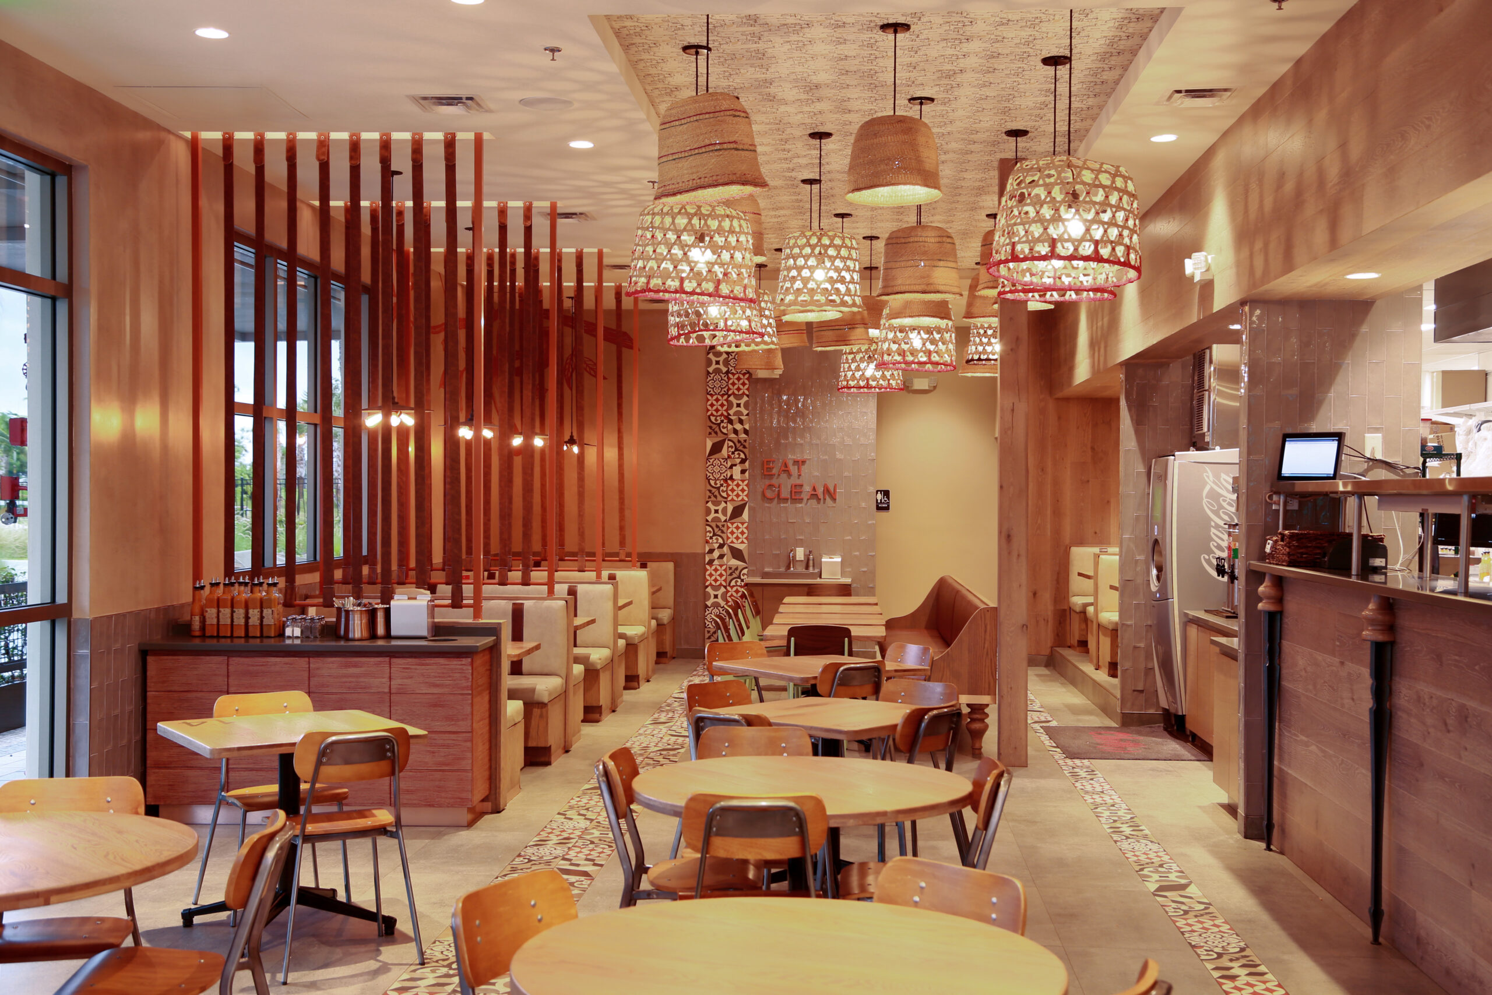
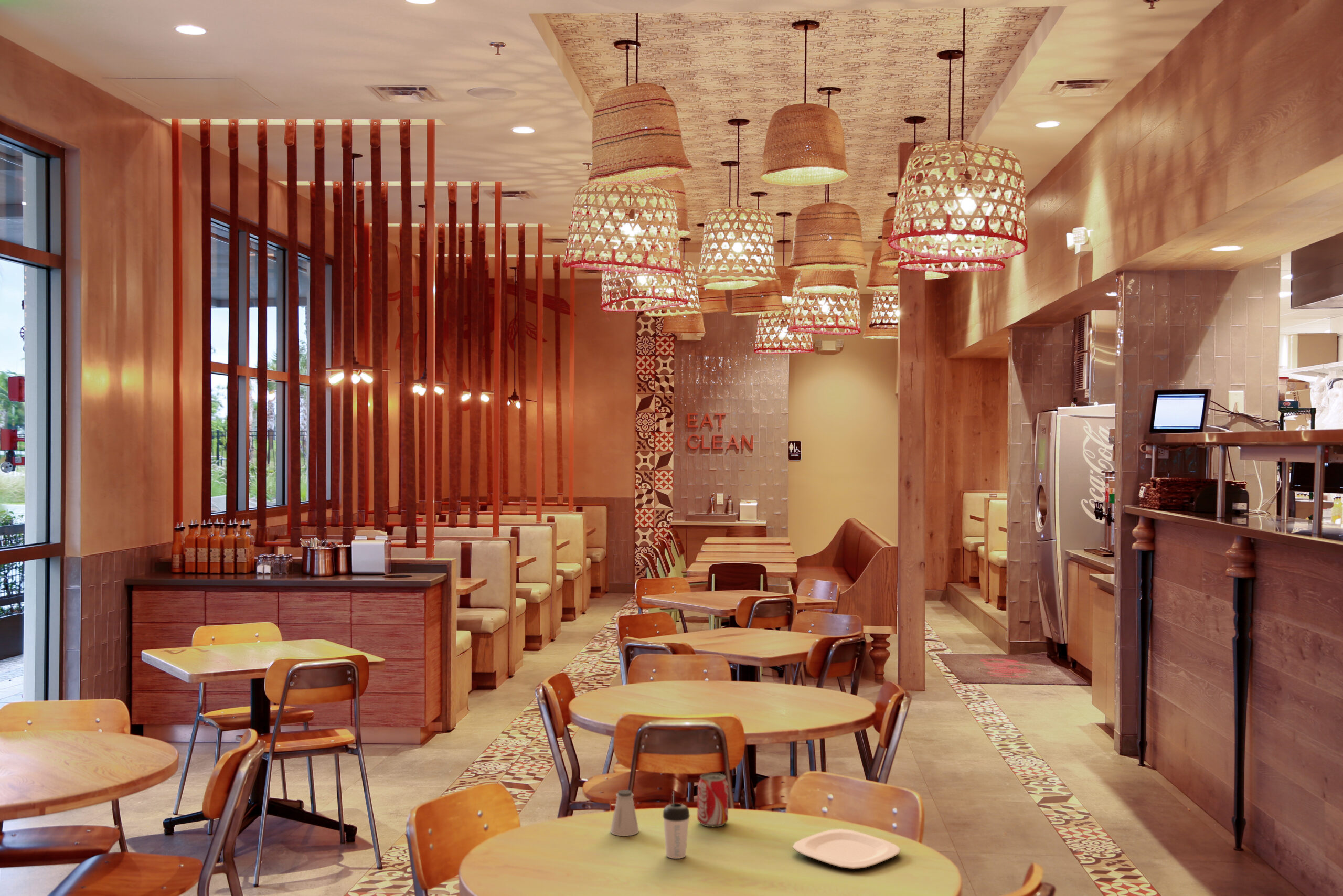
+ saltshaker (624, 811)
+ beverage cup (676, 824)
+ beverage can (712, 799)
+ plate (846, 850)
